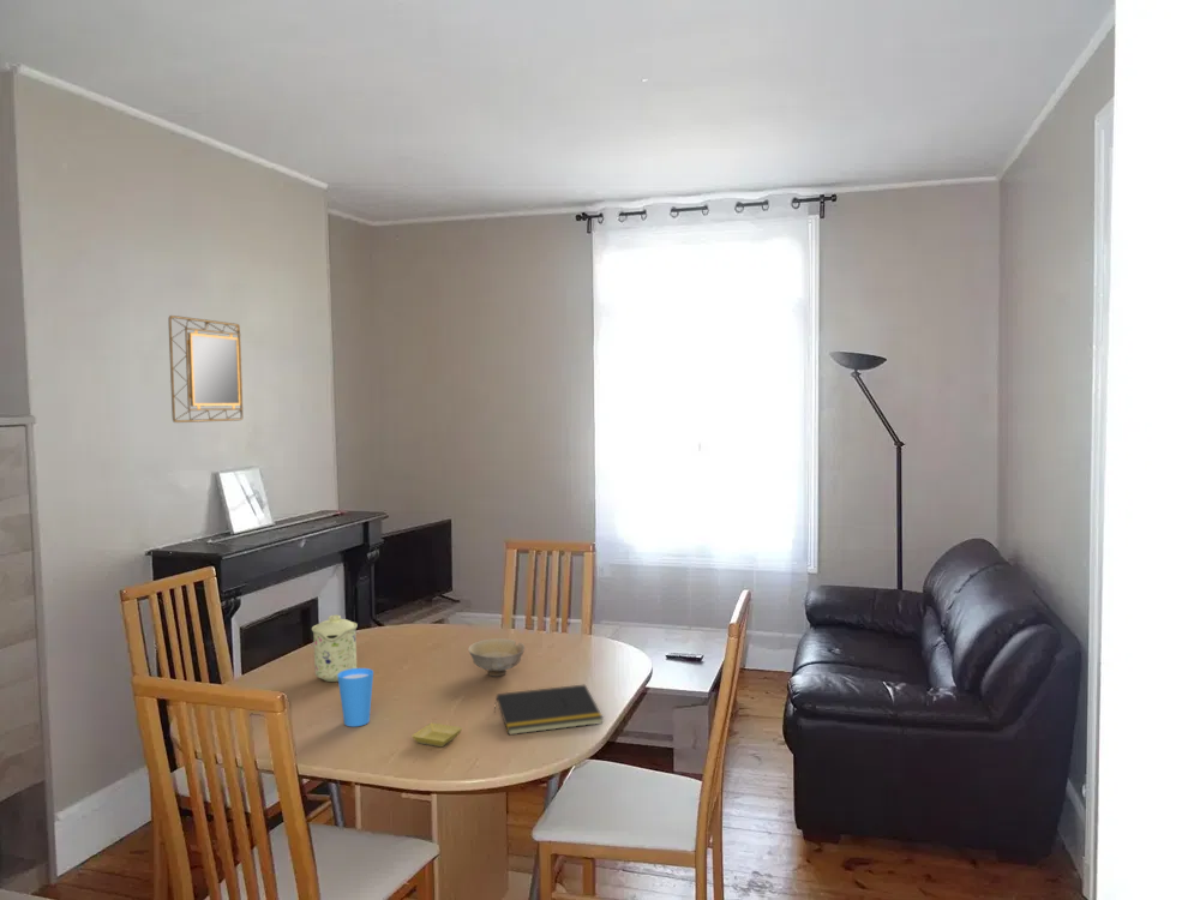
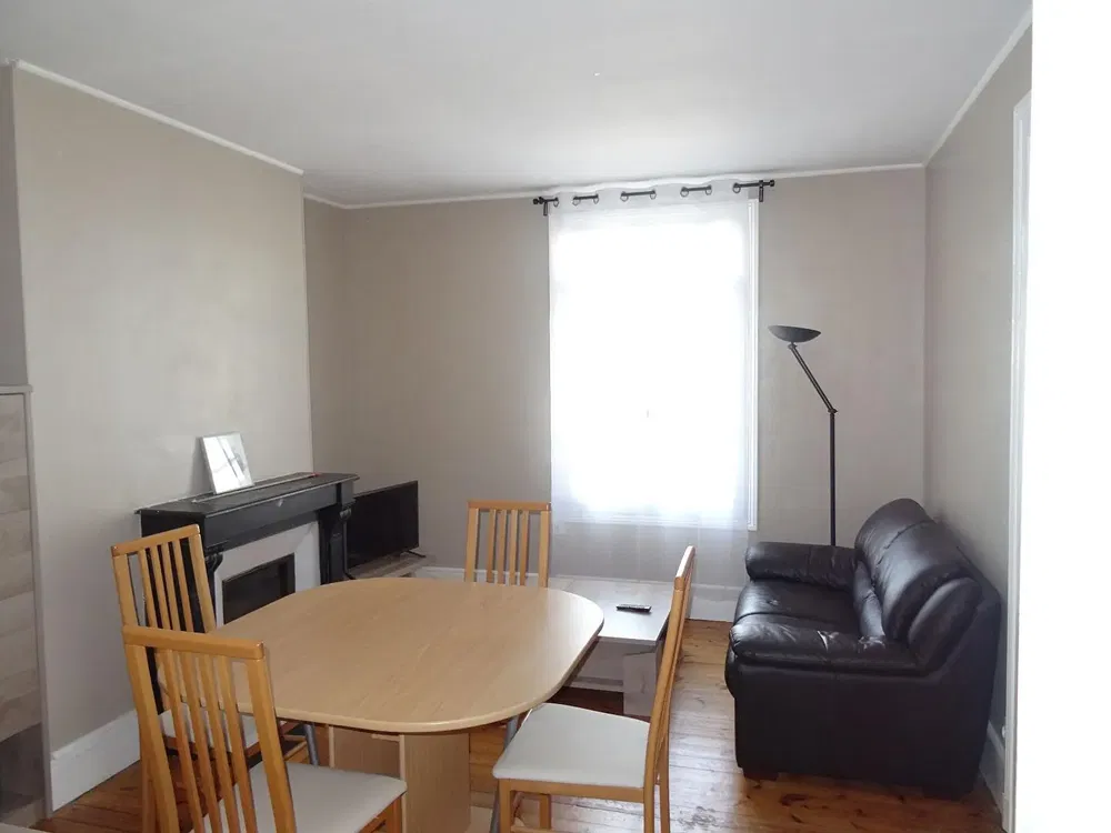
- bowl (497, 659)
- saucer (437, 736)
- cup (355, 697)
- mug (335, 646)
- notepad (548, 708)
- home mirror (211, 370)
